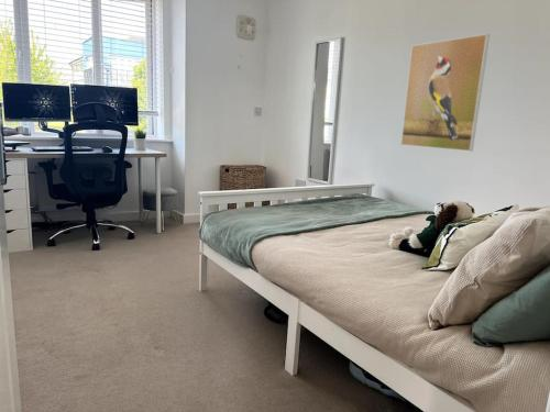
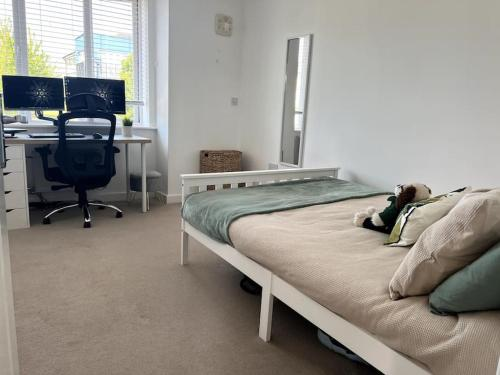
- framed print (440, 94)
